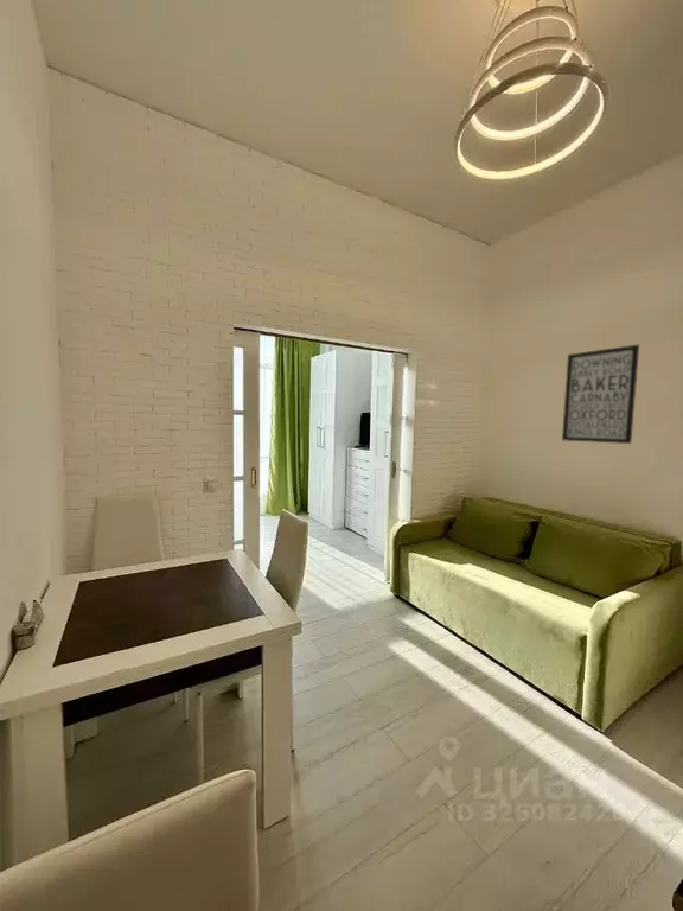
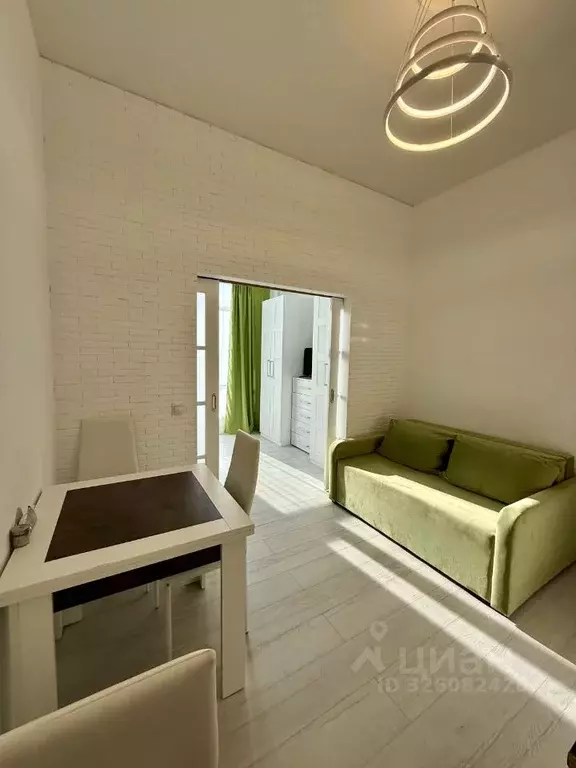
- wall art (598, 396)
